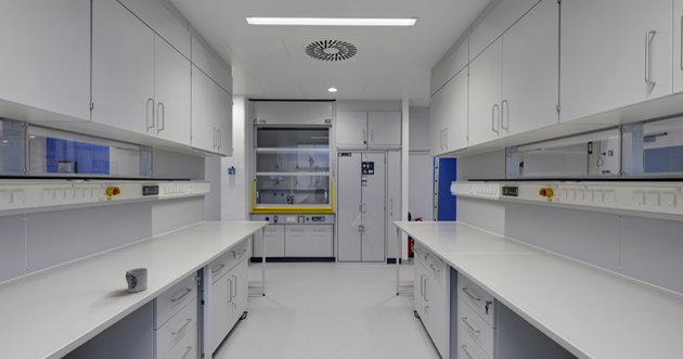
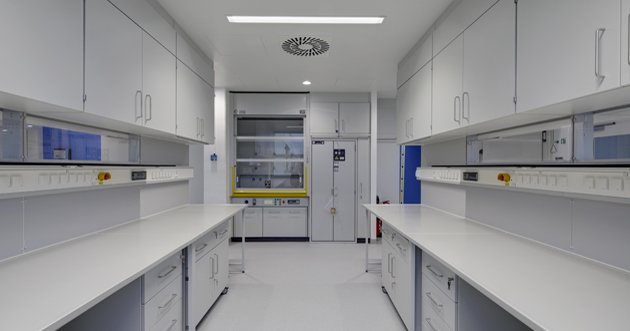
- cup (134, 279)
